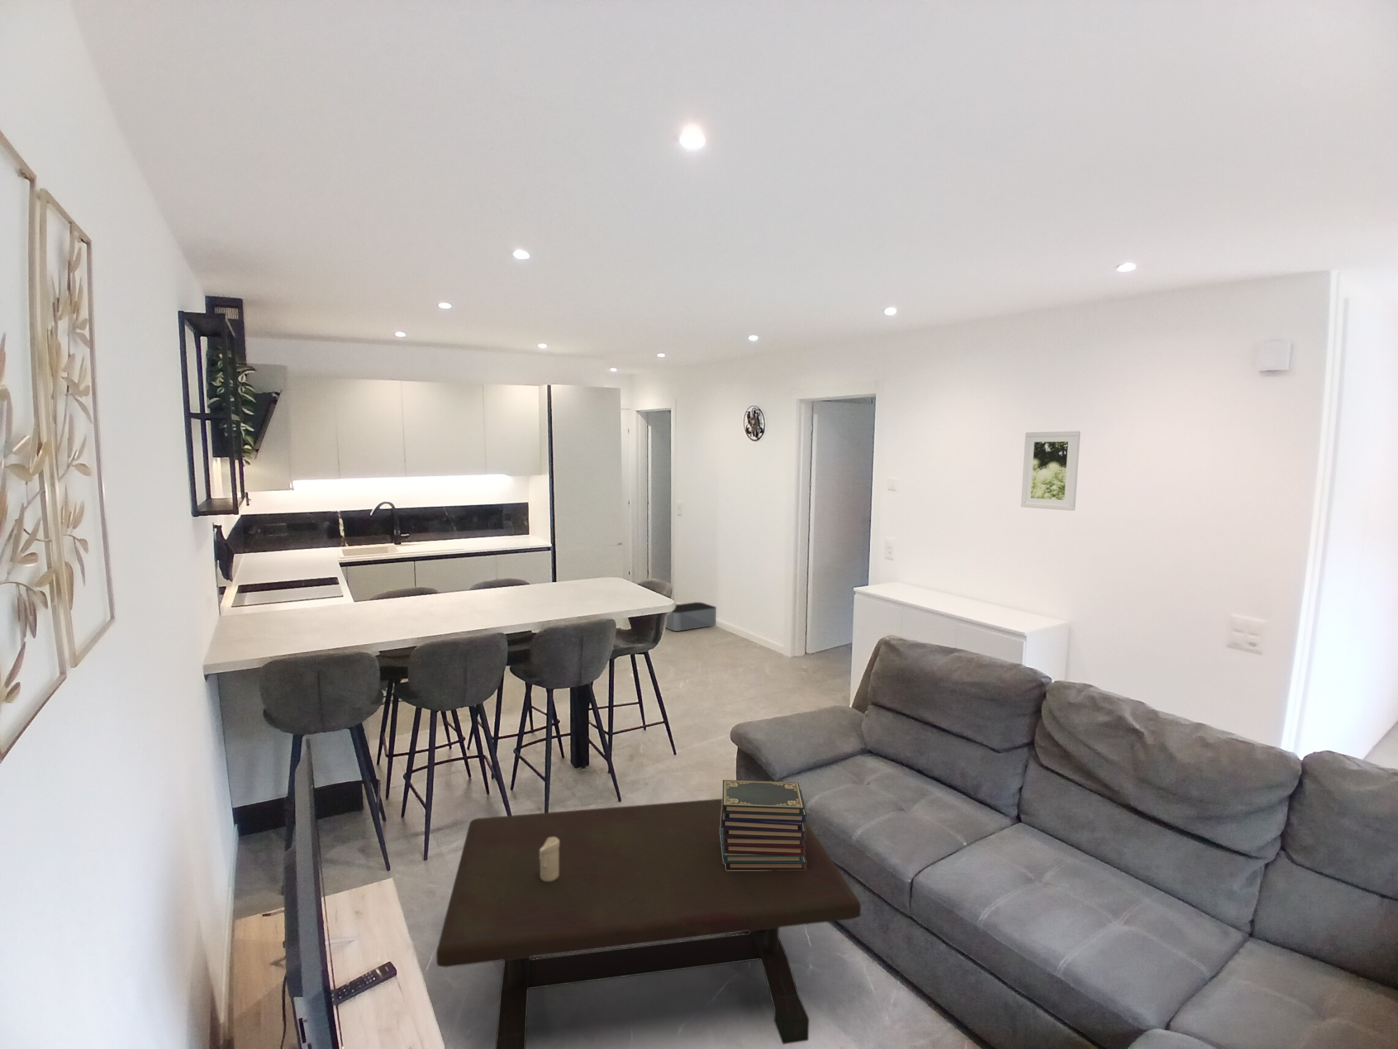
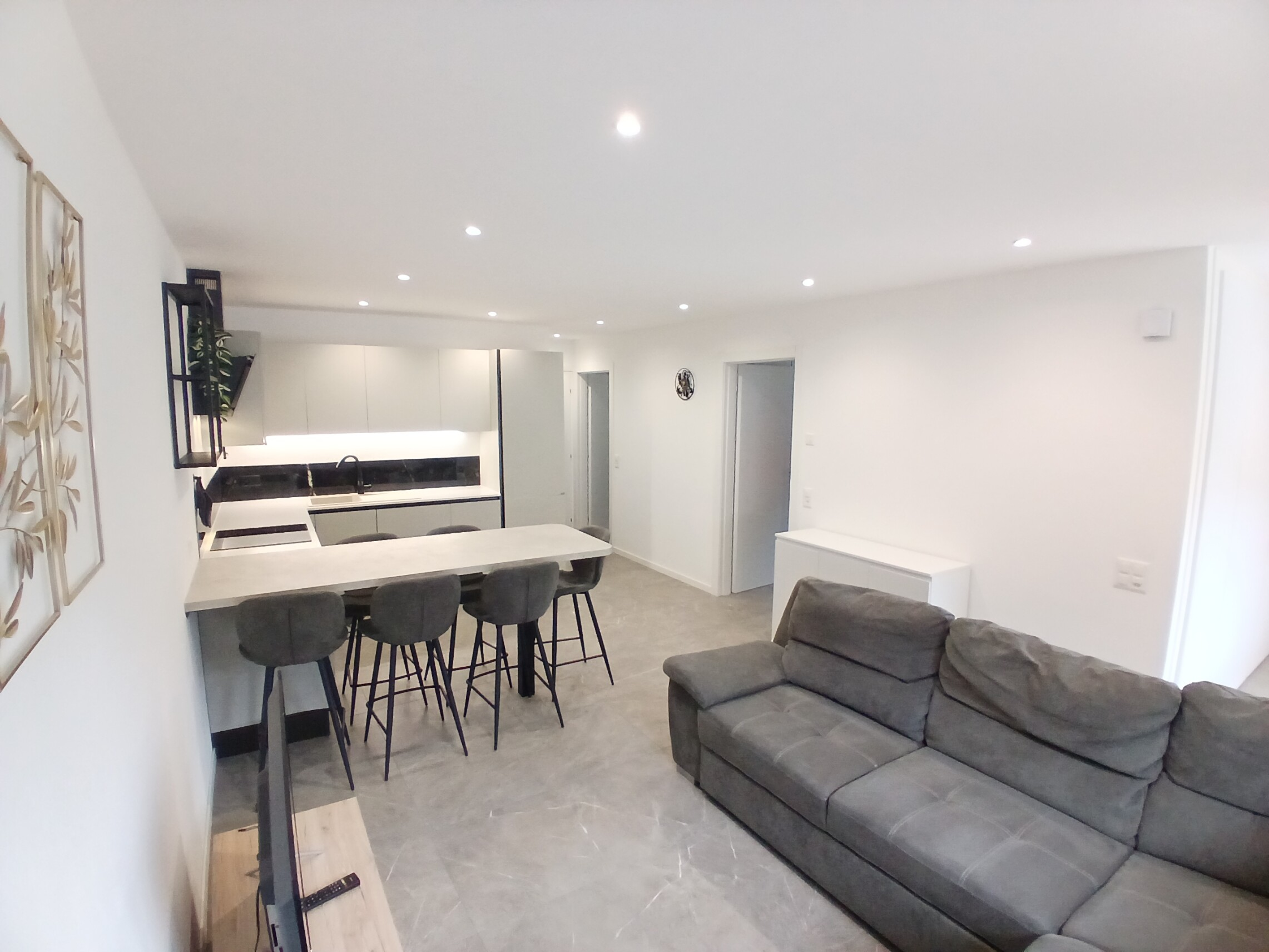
- storage bin (687, 616)
- candle (549, 857)
- coffee table (647, 921)
- book stack (761, 823)
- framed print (1050, 471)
